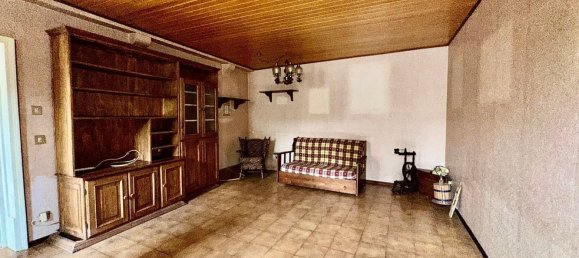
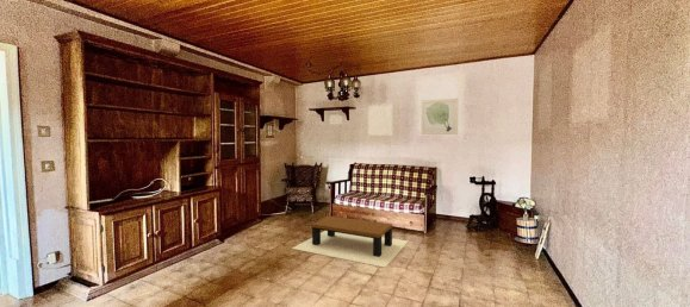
+ wall art (439, 117)
+ coffee table (352, 234)
